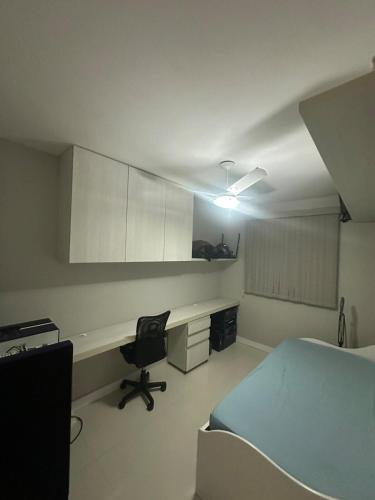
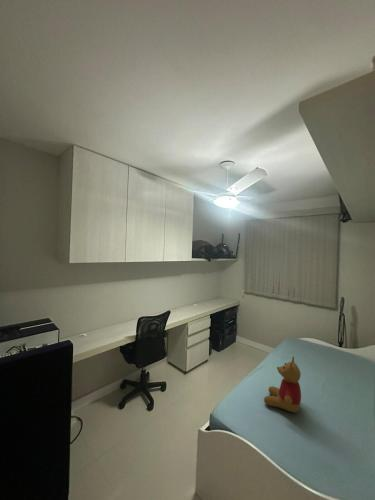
+ stuffed bear (283, 380)
